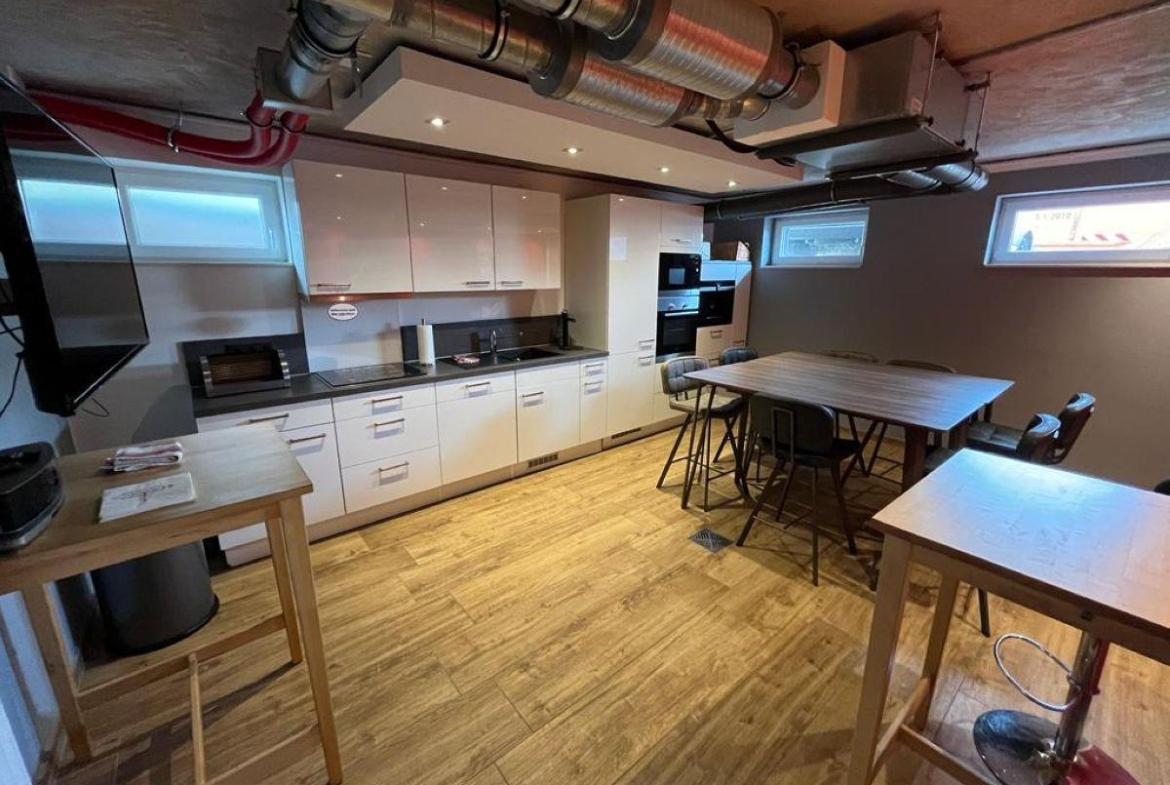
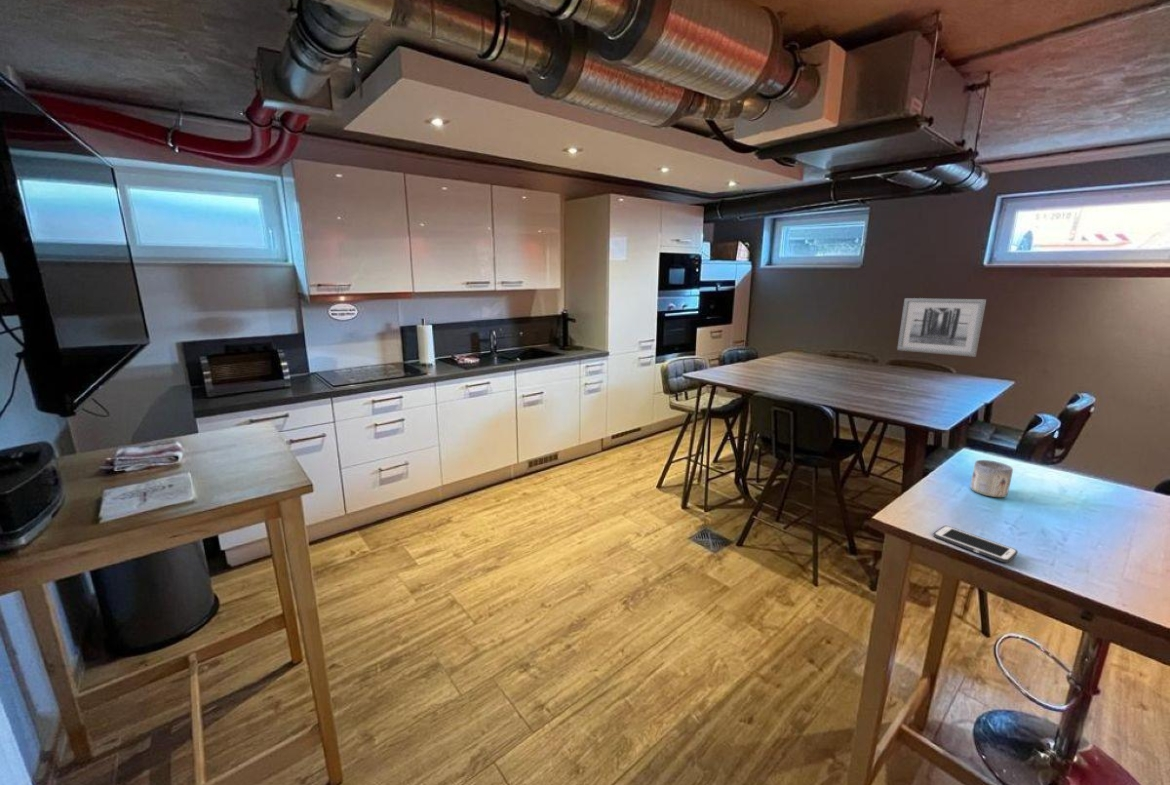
+ cell phone (973, 543)
+ wall art (938, 326)
+ mug (993, 477)
